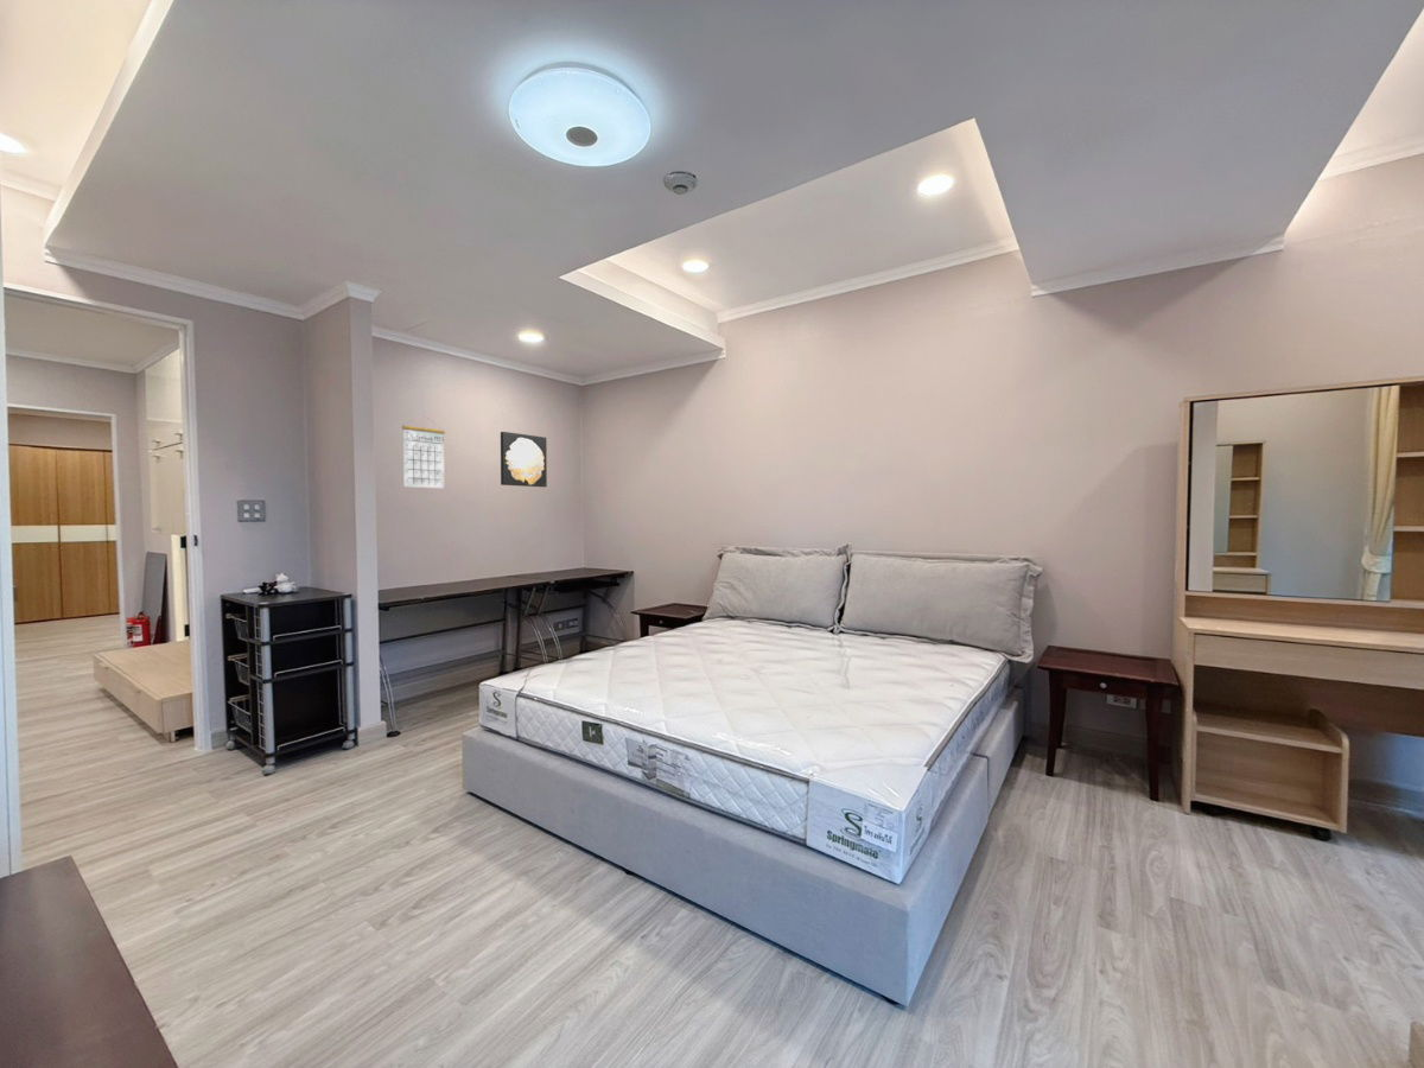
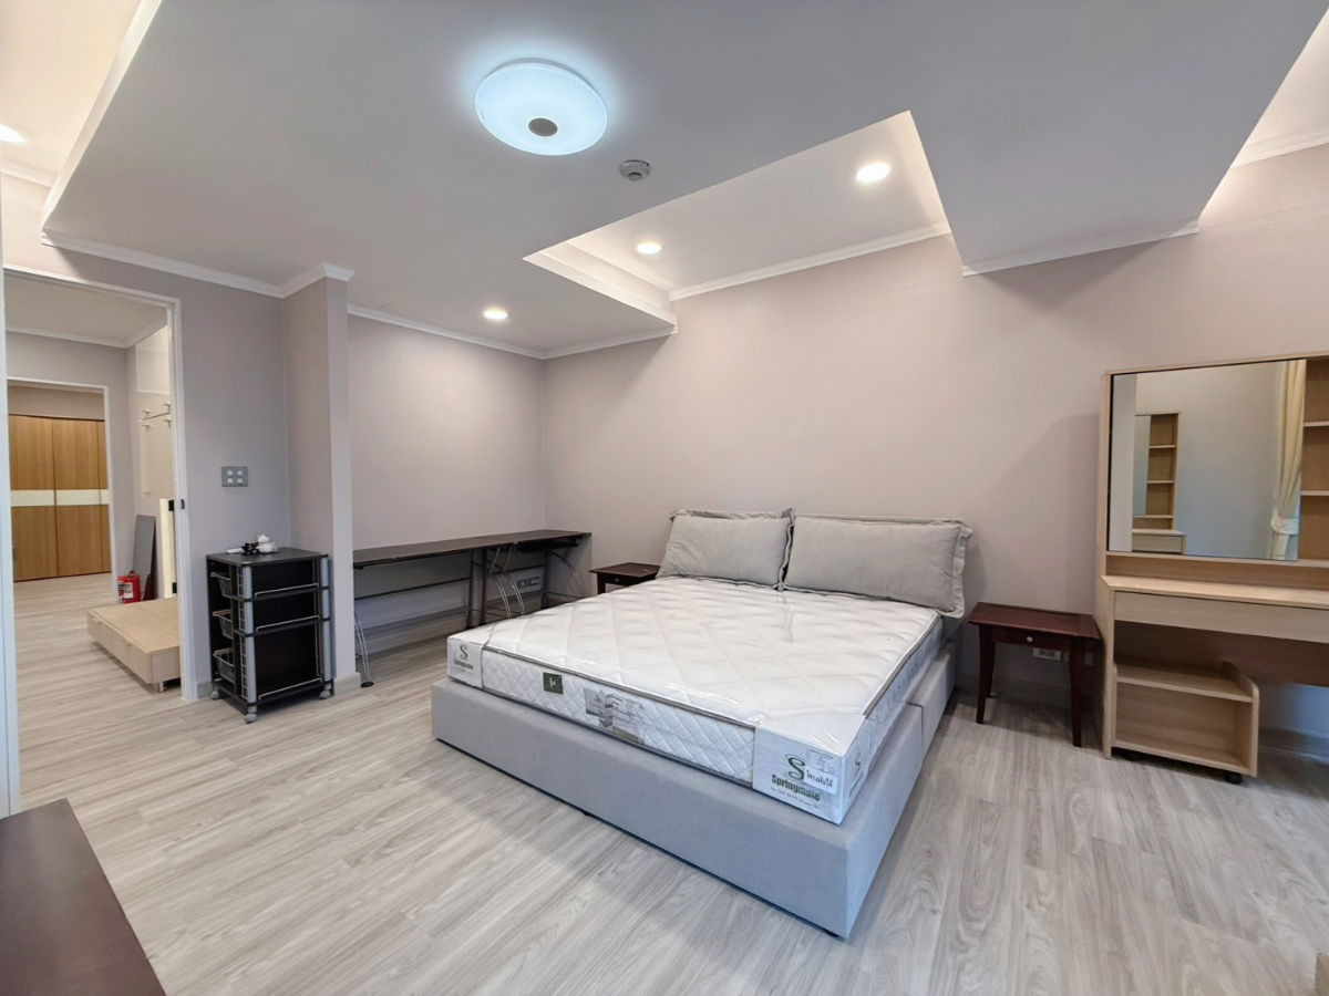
- calendar (424, 450)
- wall art (523, 460)
